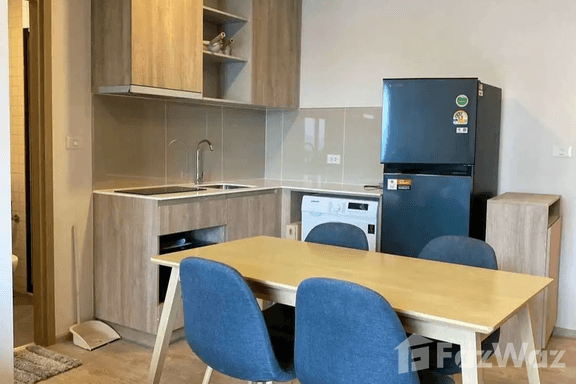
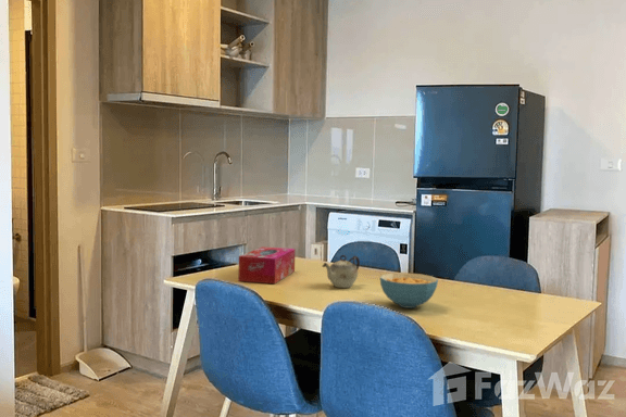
+ cereal bowl (408, 292)
+ teapot (340, 270)
+ tissue box (267, 264)
